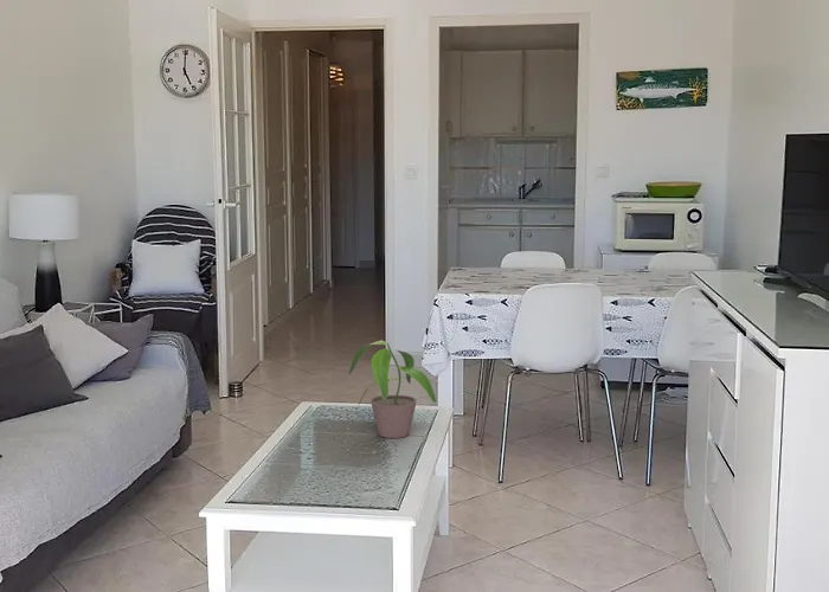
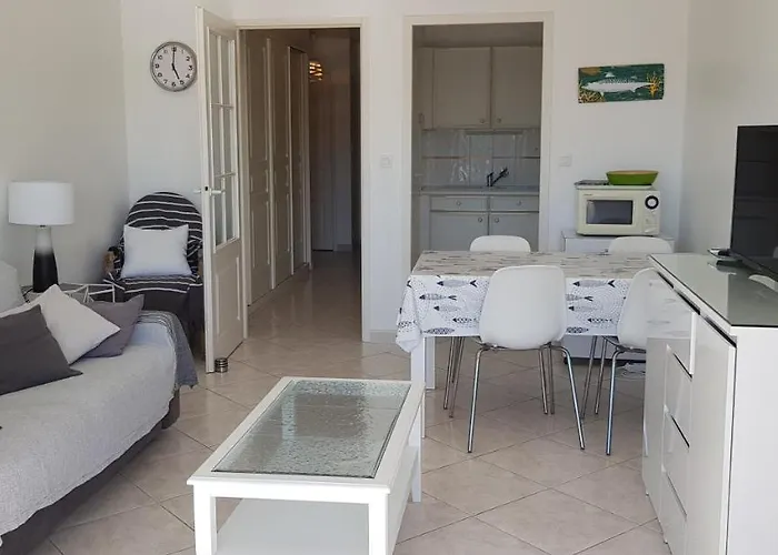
- potted plant (387, 388)
